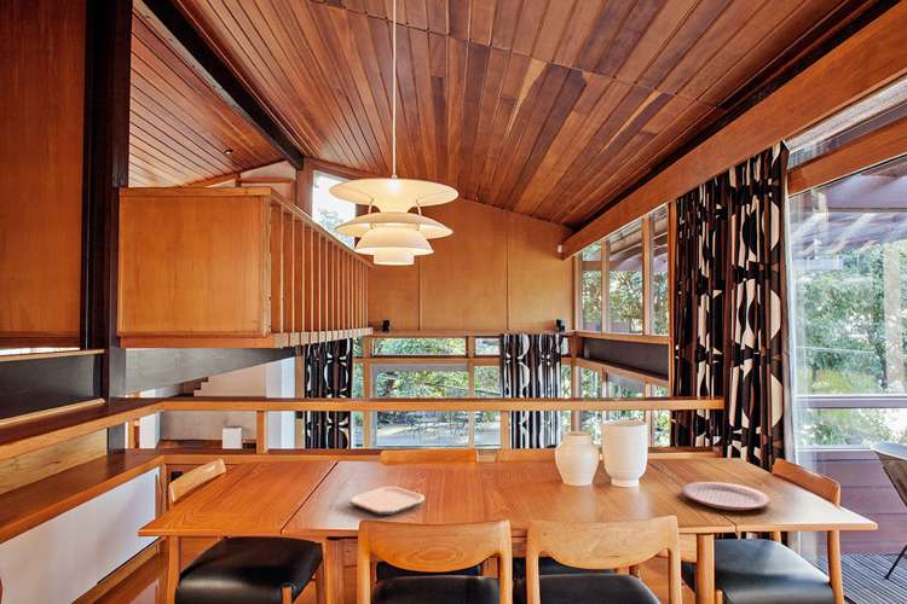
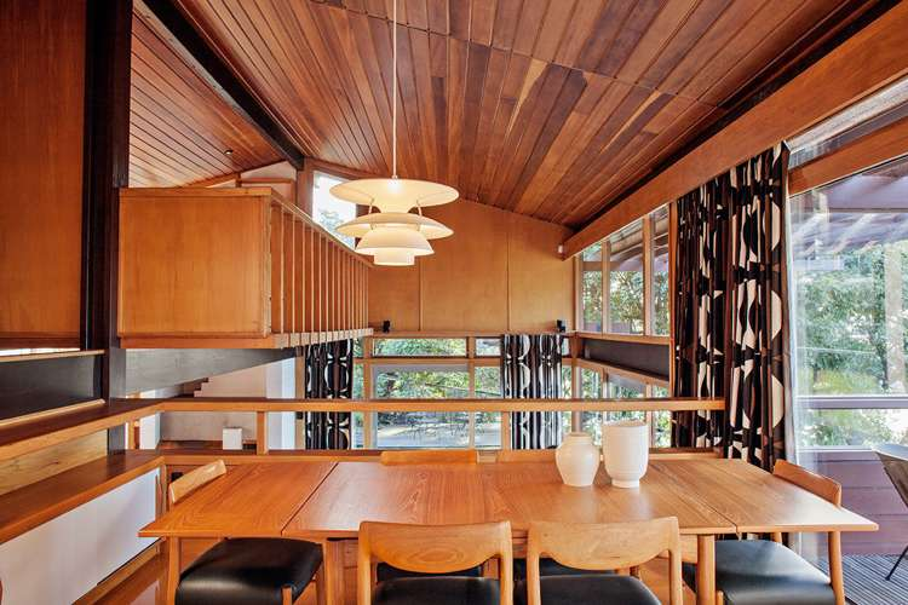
- plate (387, 500)
- plate (724, 496)
